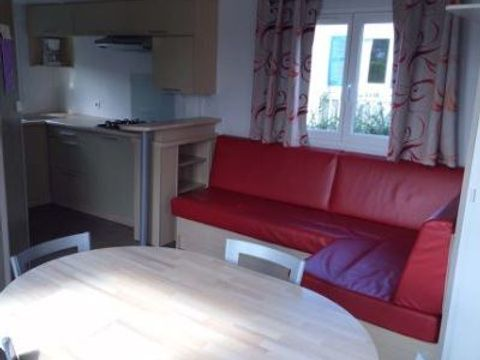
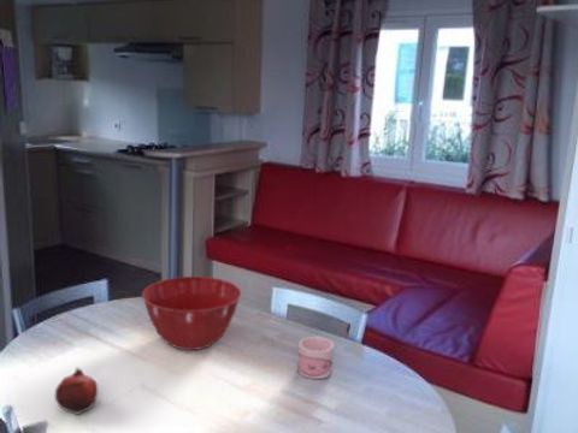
+ mug (315, 355)
+ mixing bowl (191, 315)
+ fruit (76, 388)
